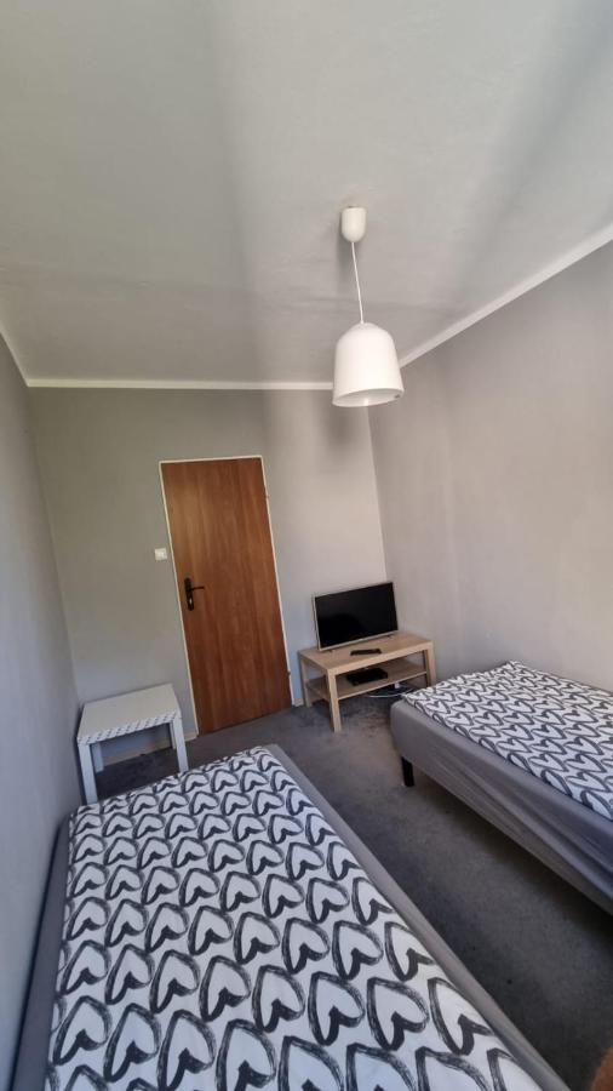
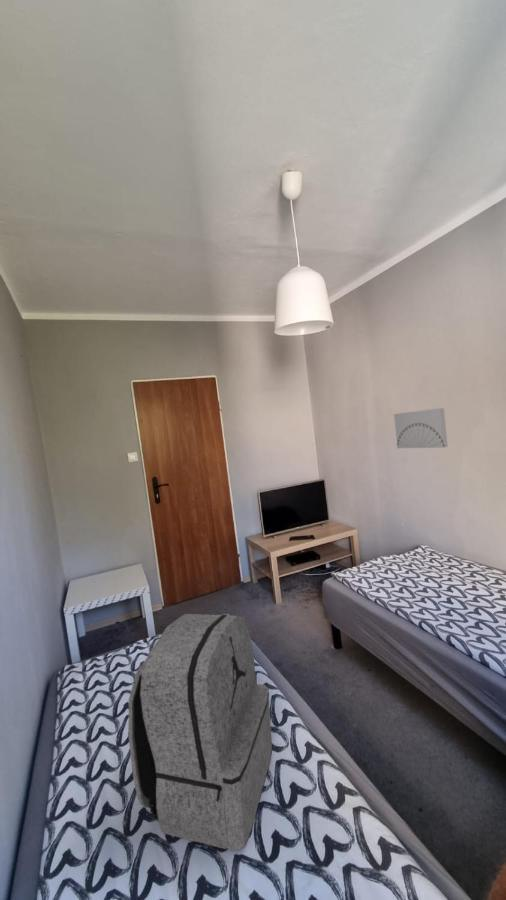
+ wall art (419, 429)
+ backpack (199, 705)
